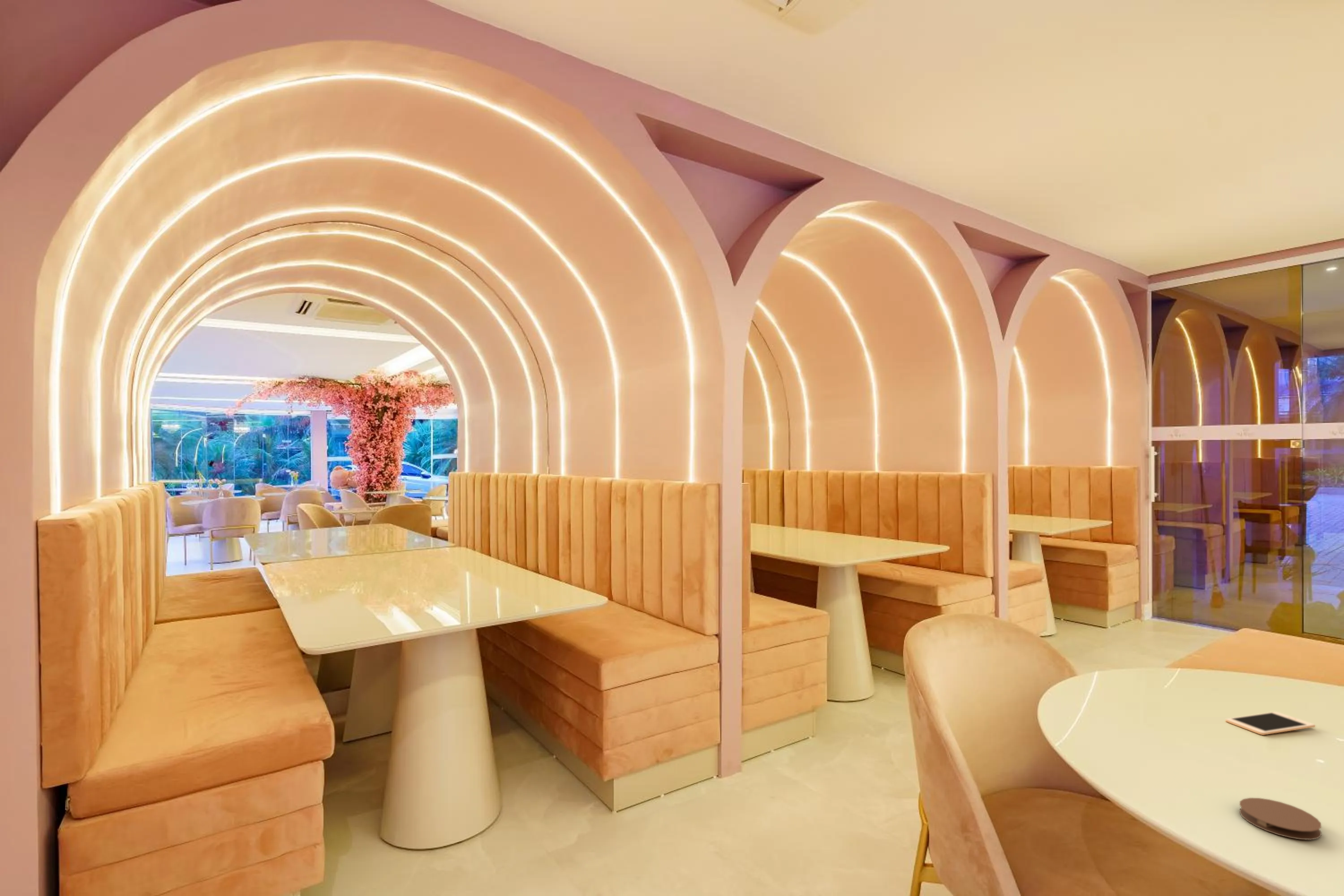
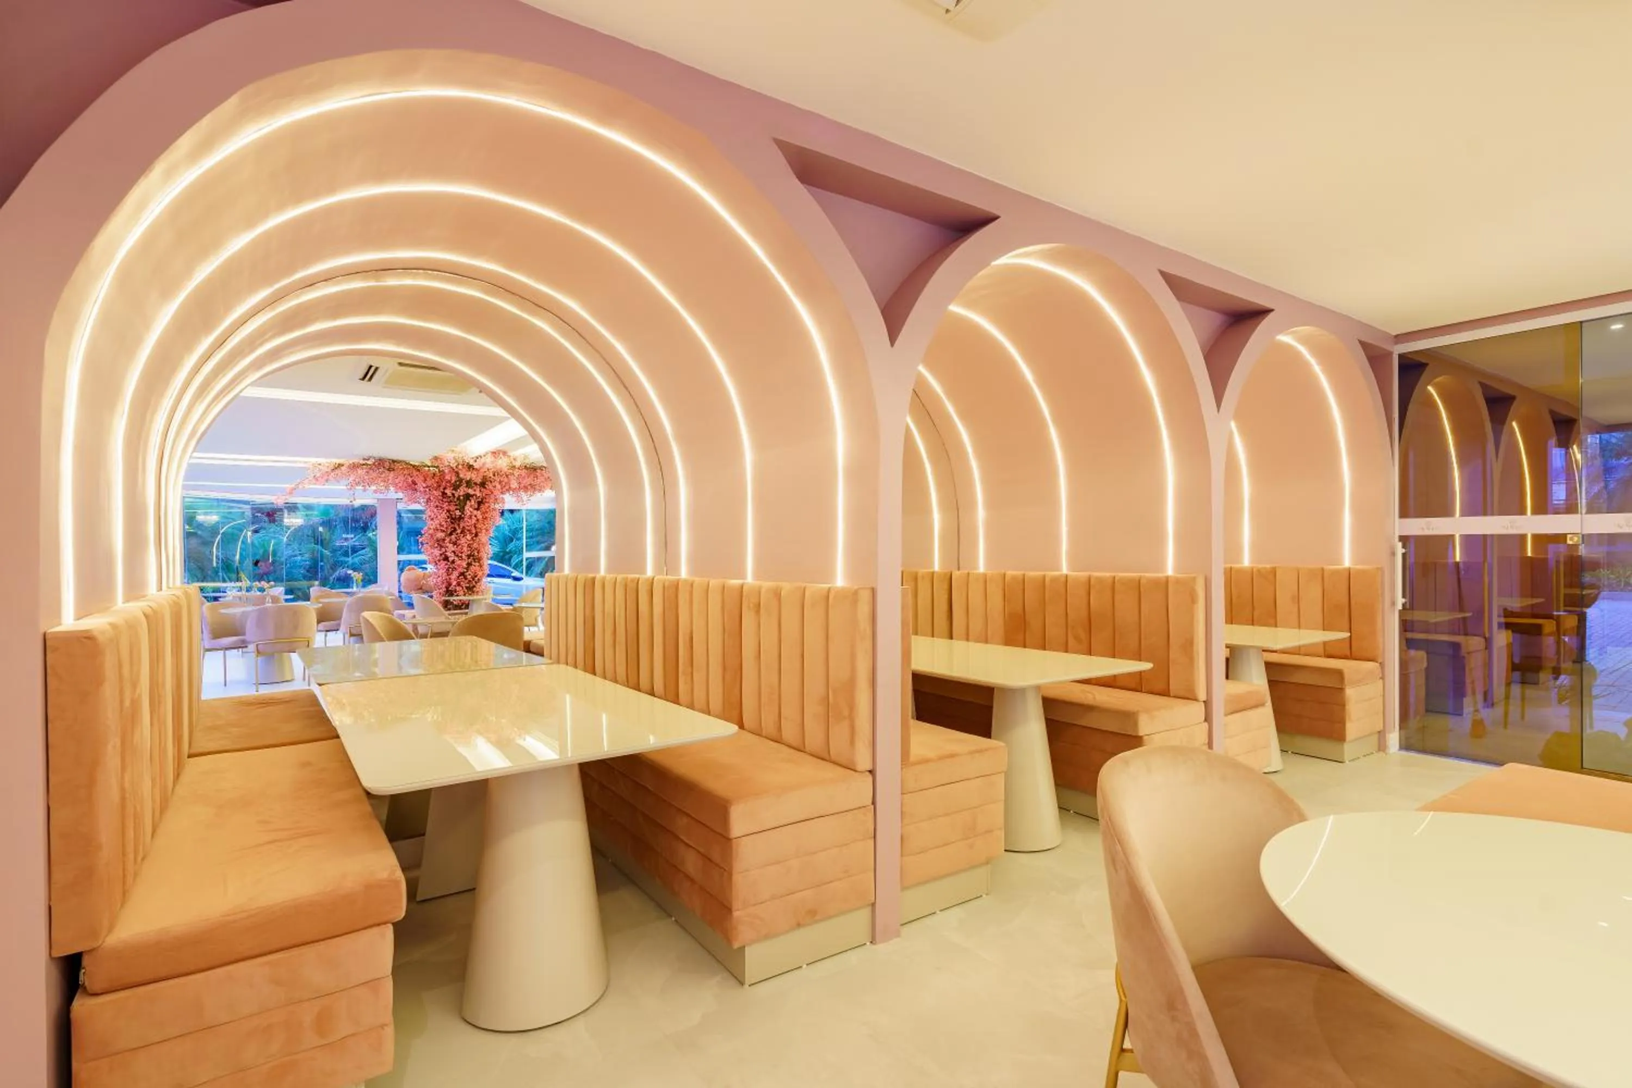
- coaster (1279, 818)
- cell phone (1270, 723)
